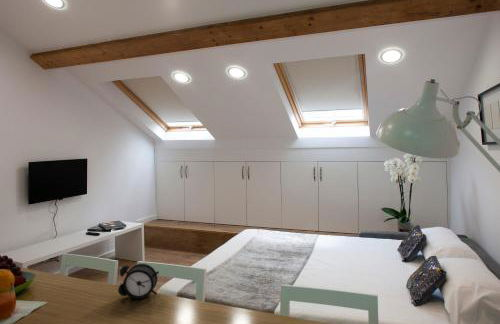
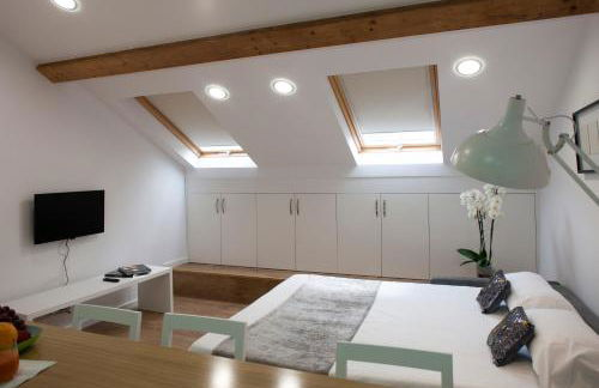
- alarm clock (138, 280)
